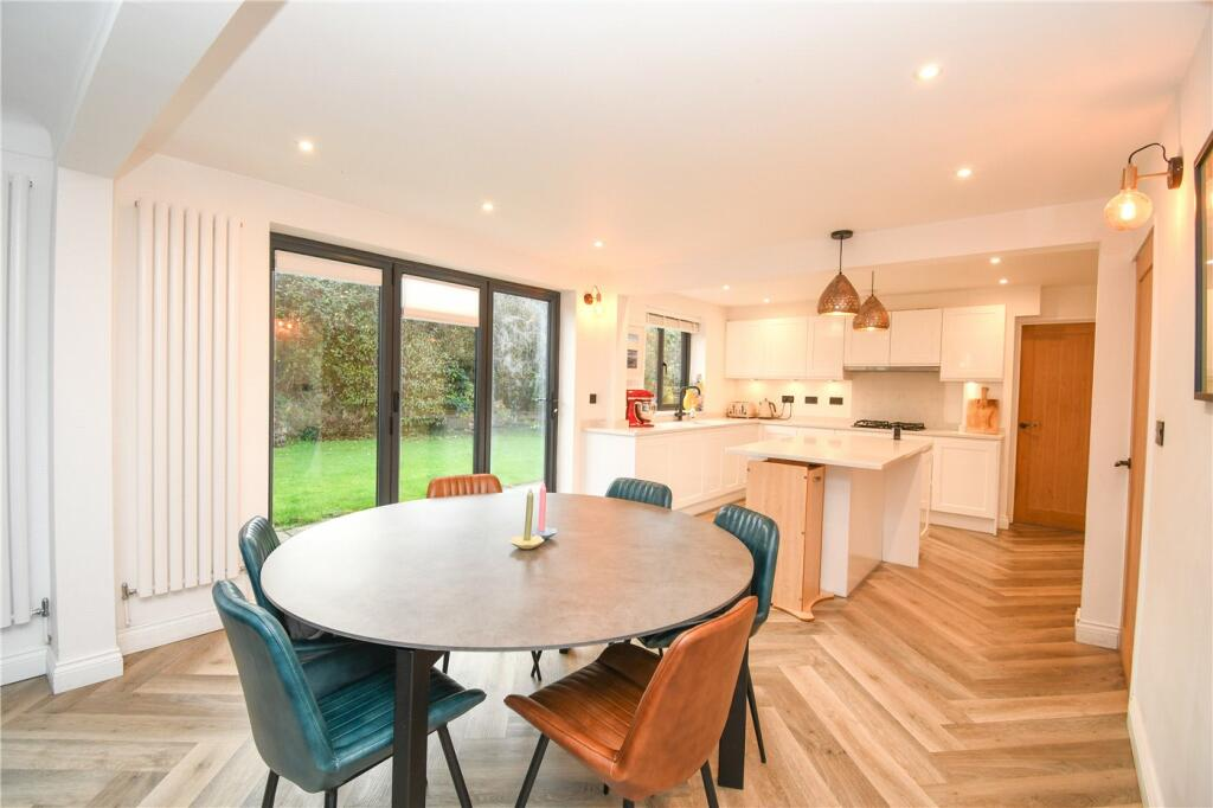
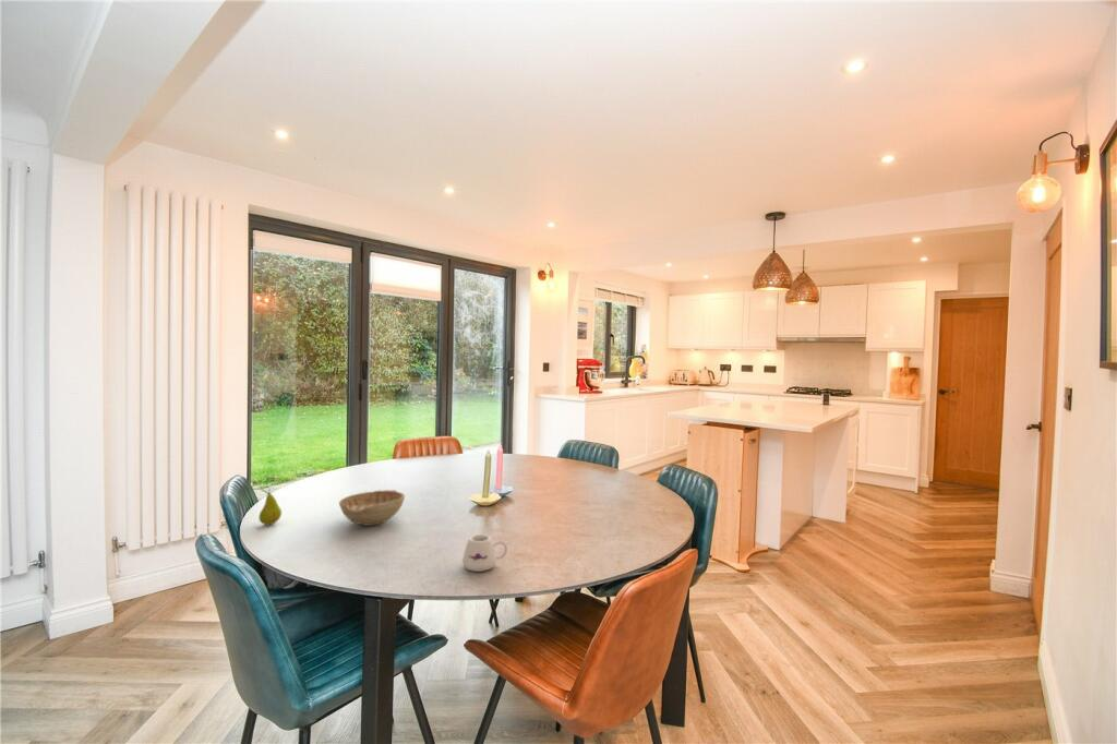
+ fruit (269, 505)
+ decorative bowl (372, 508)
+ mug (484, 551)
